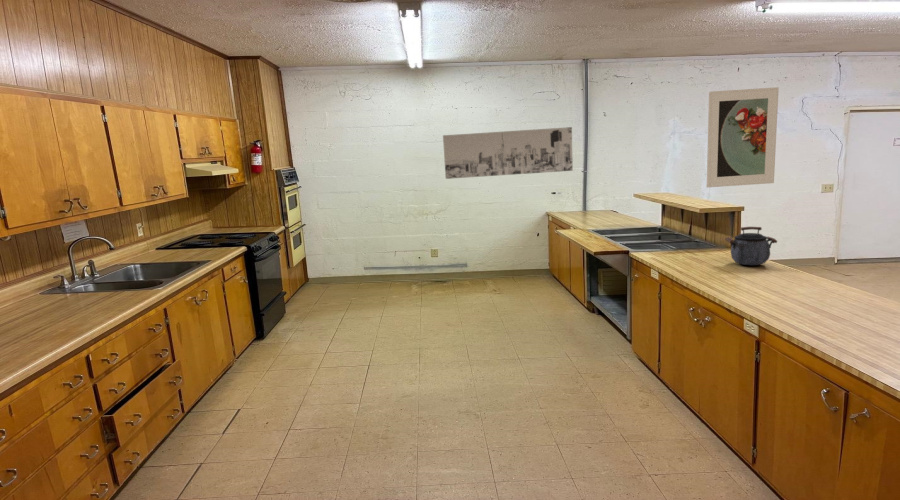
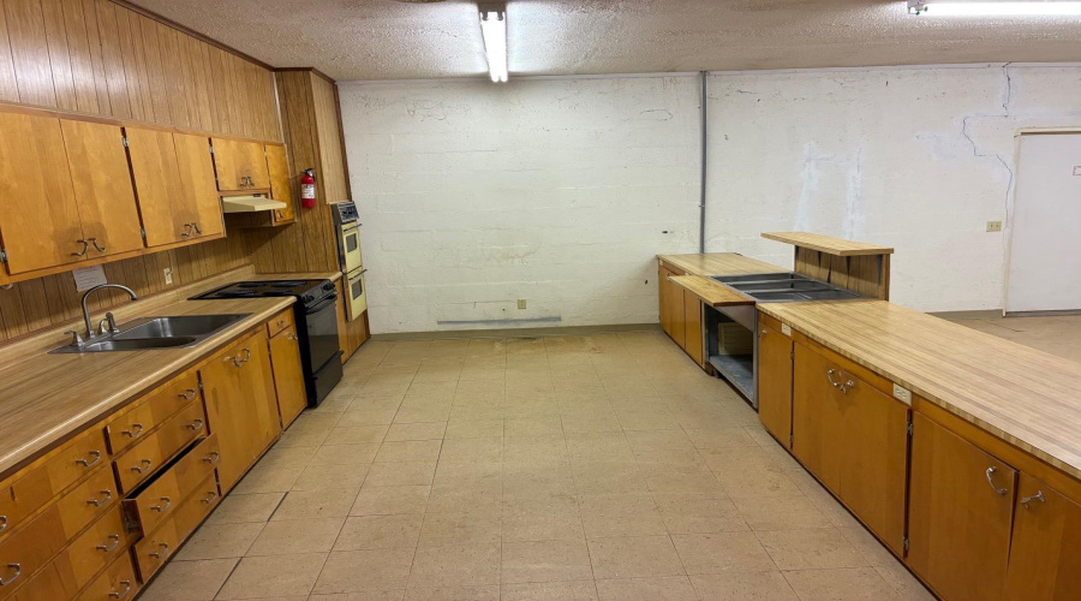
- wall art (508, 153)
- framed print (741, 138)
- kettle (750, 245)
